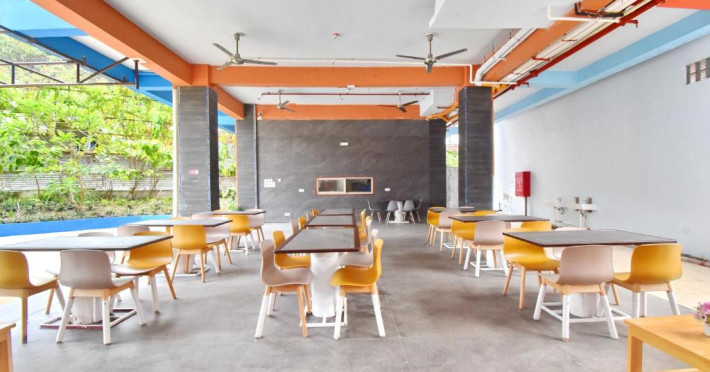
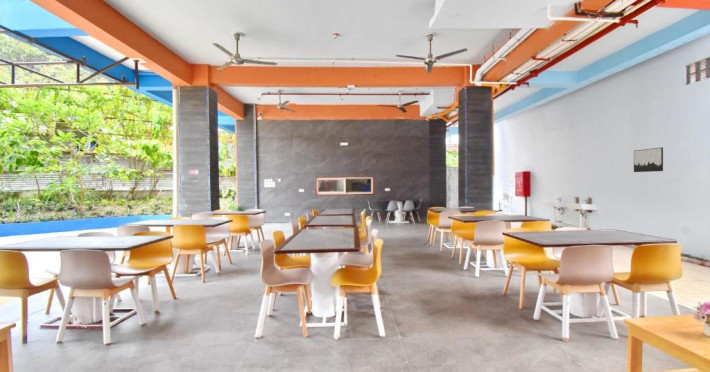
+ wall art (647, 160)
